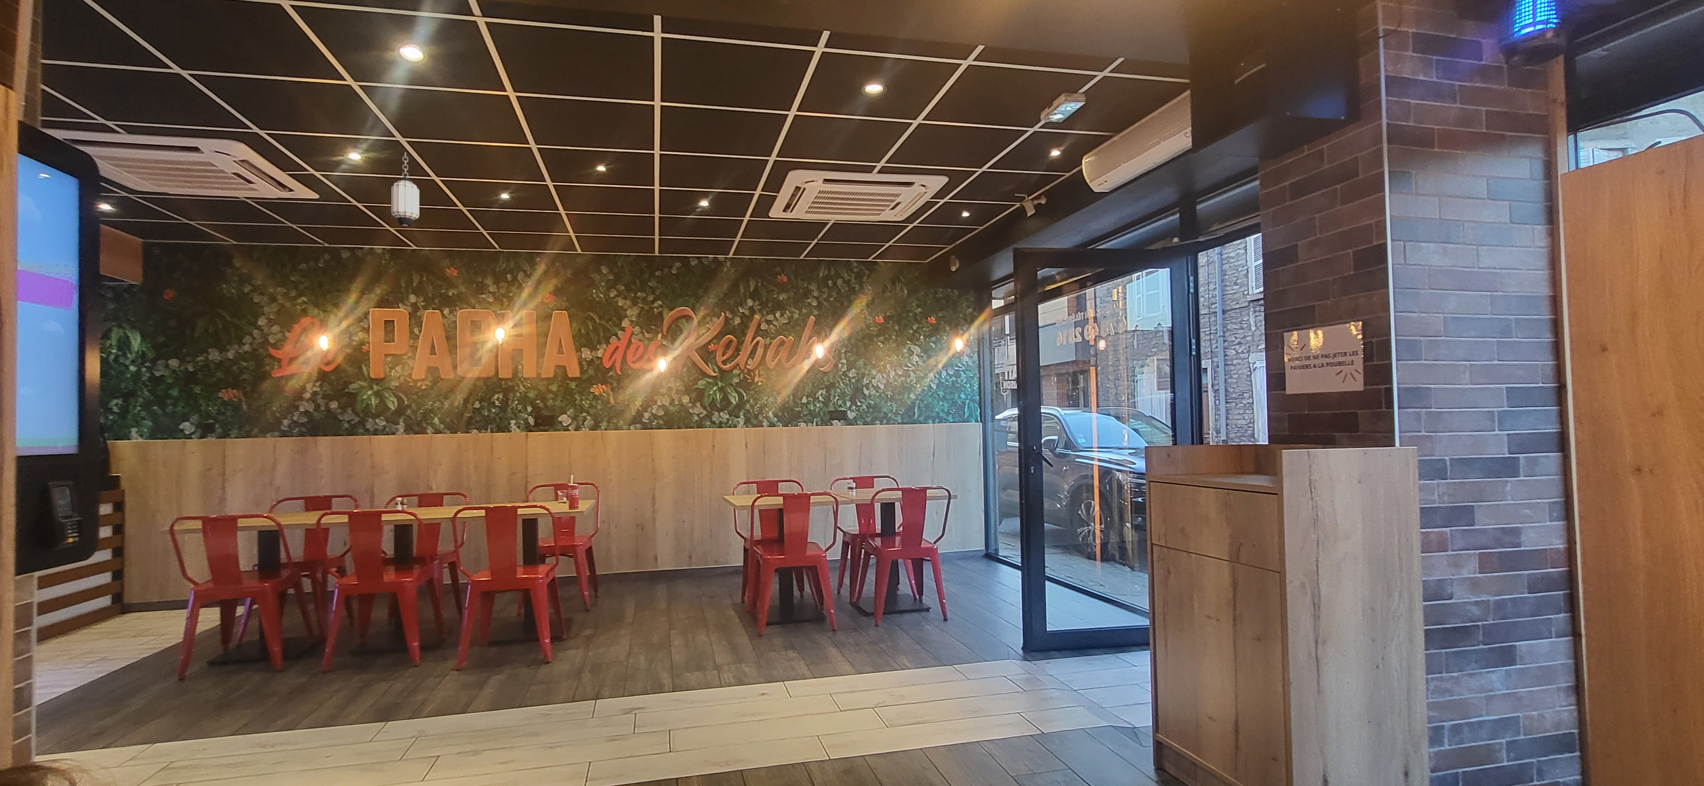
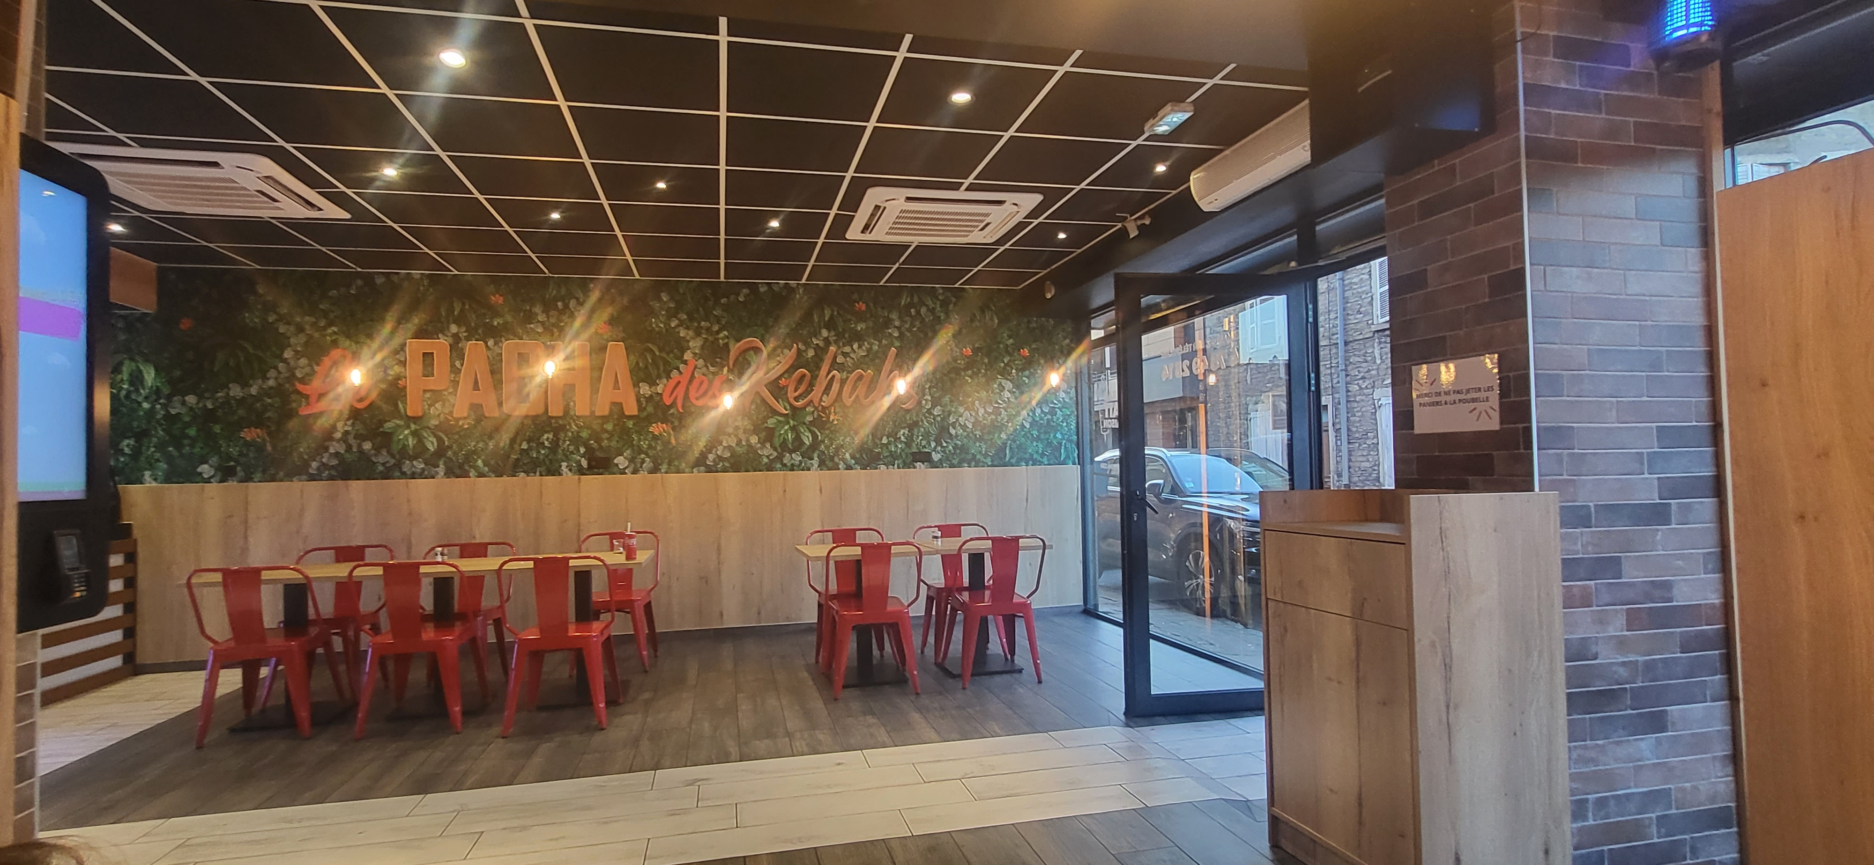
- hanging lantern (405, 189)
